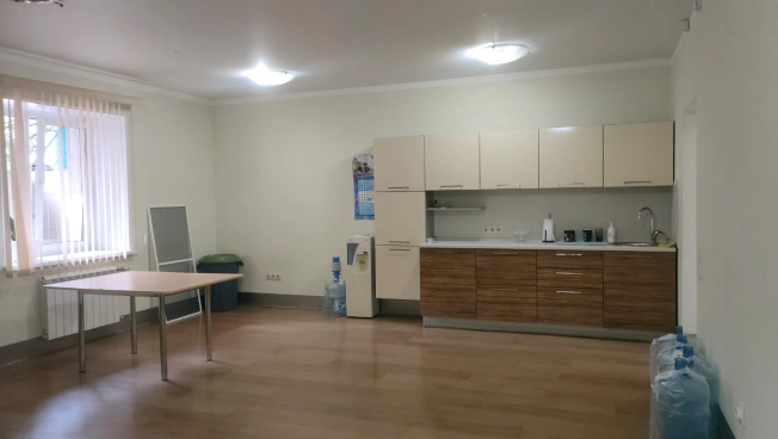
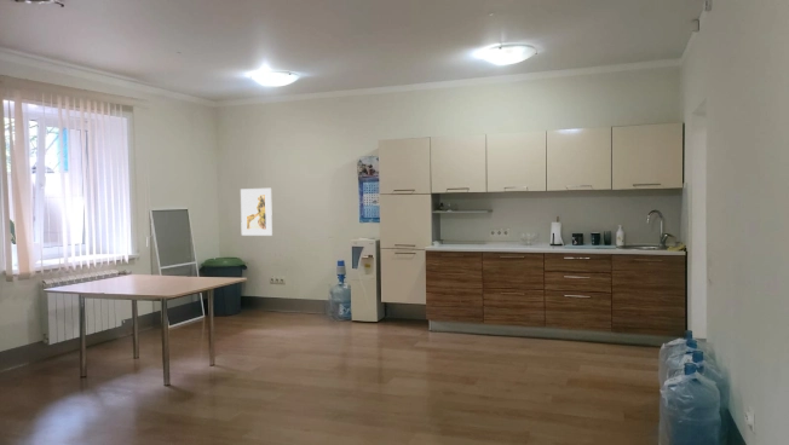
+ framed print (255, 212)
